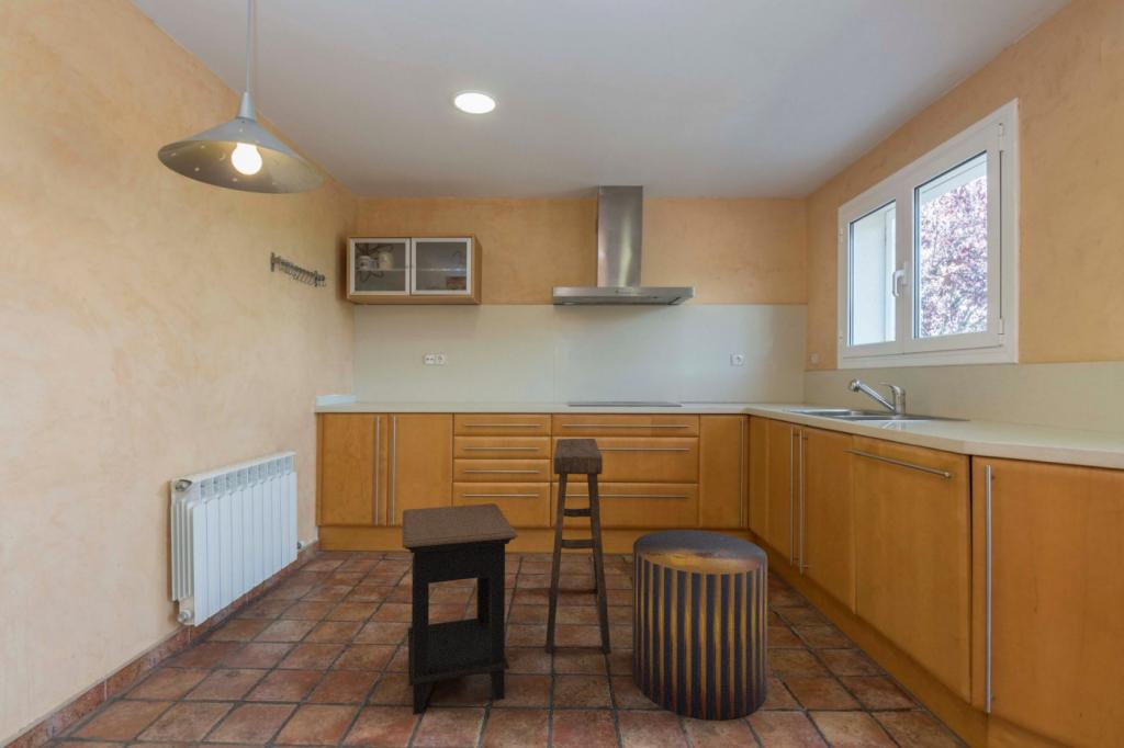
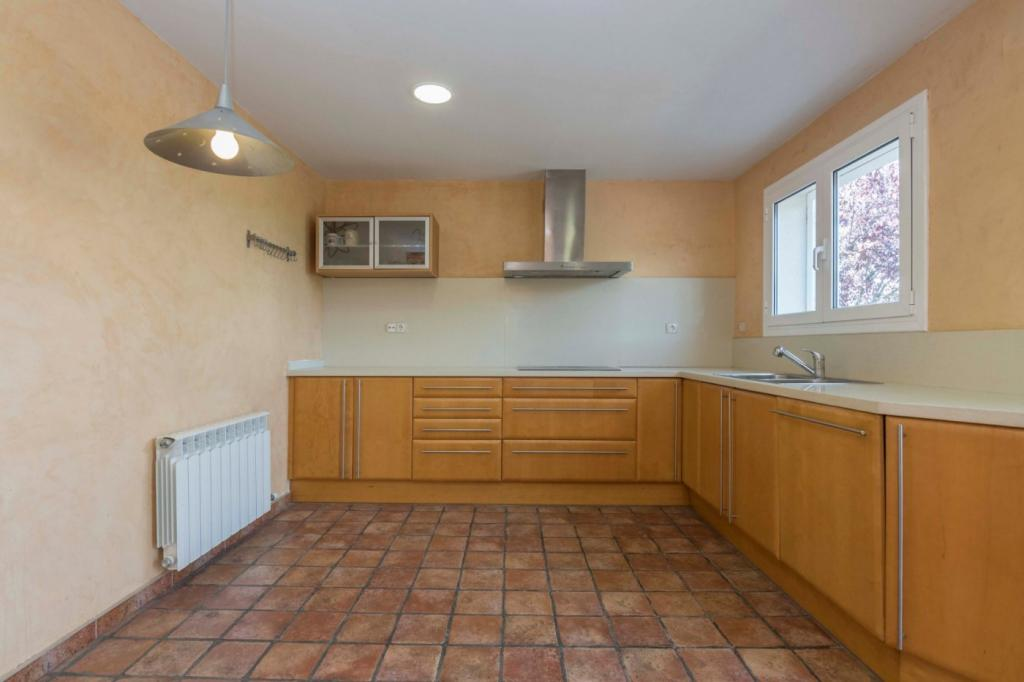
- stool (576, 540)
- stool (697, 613)
- side table (451, 580)
